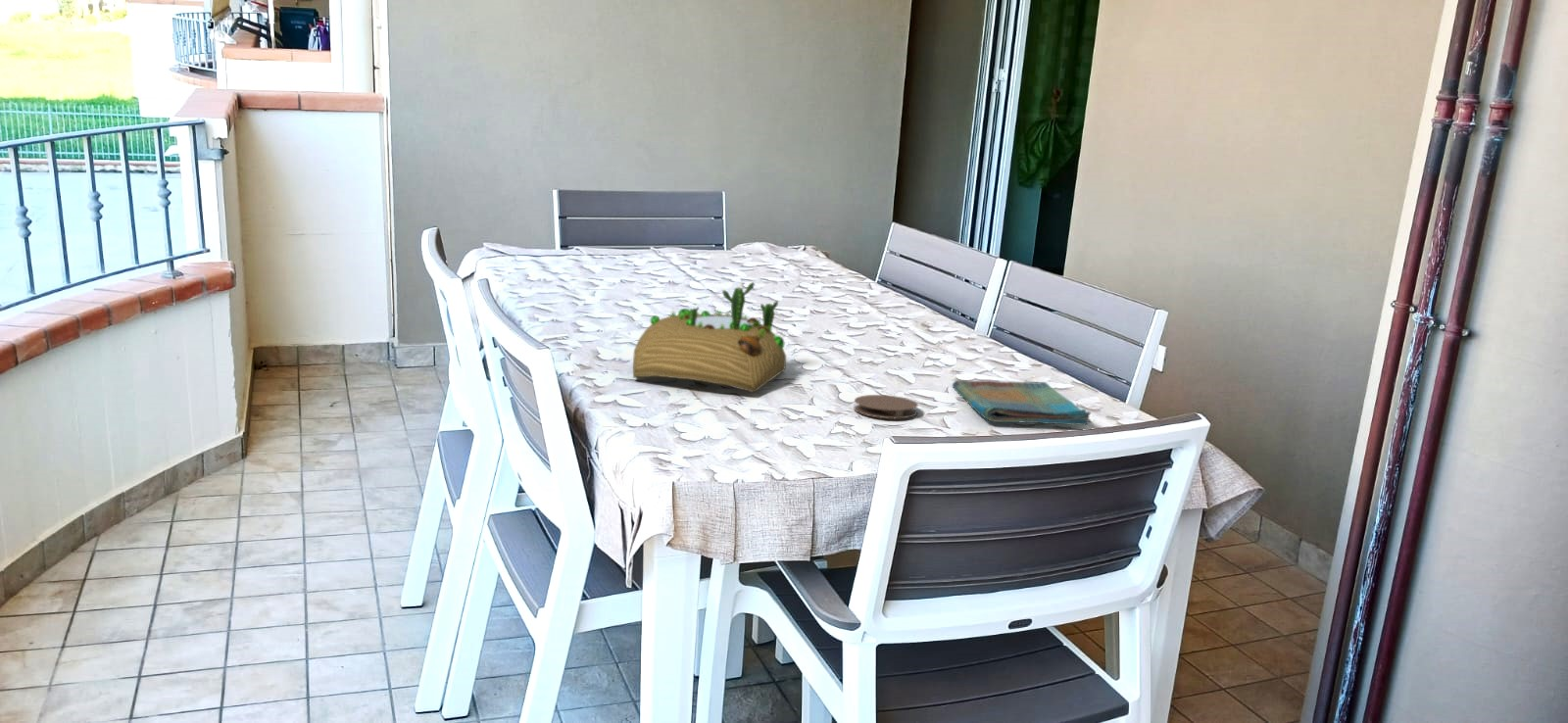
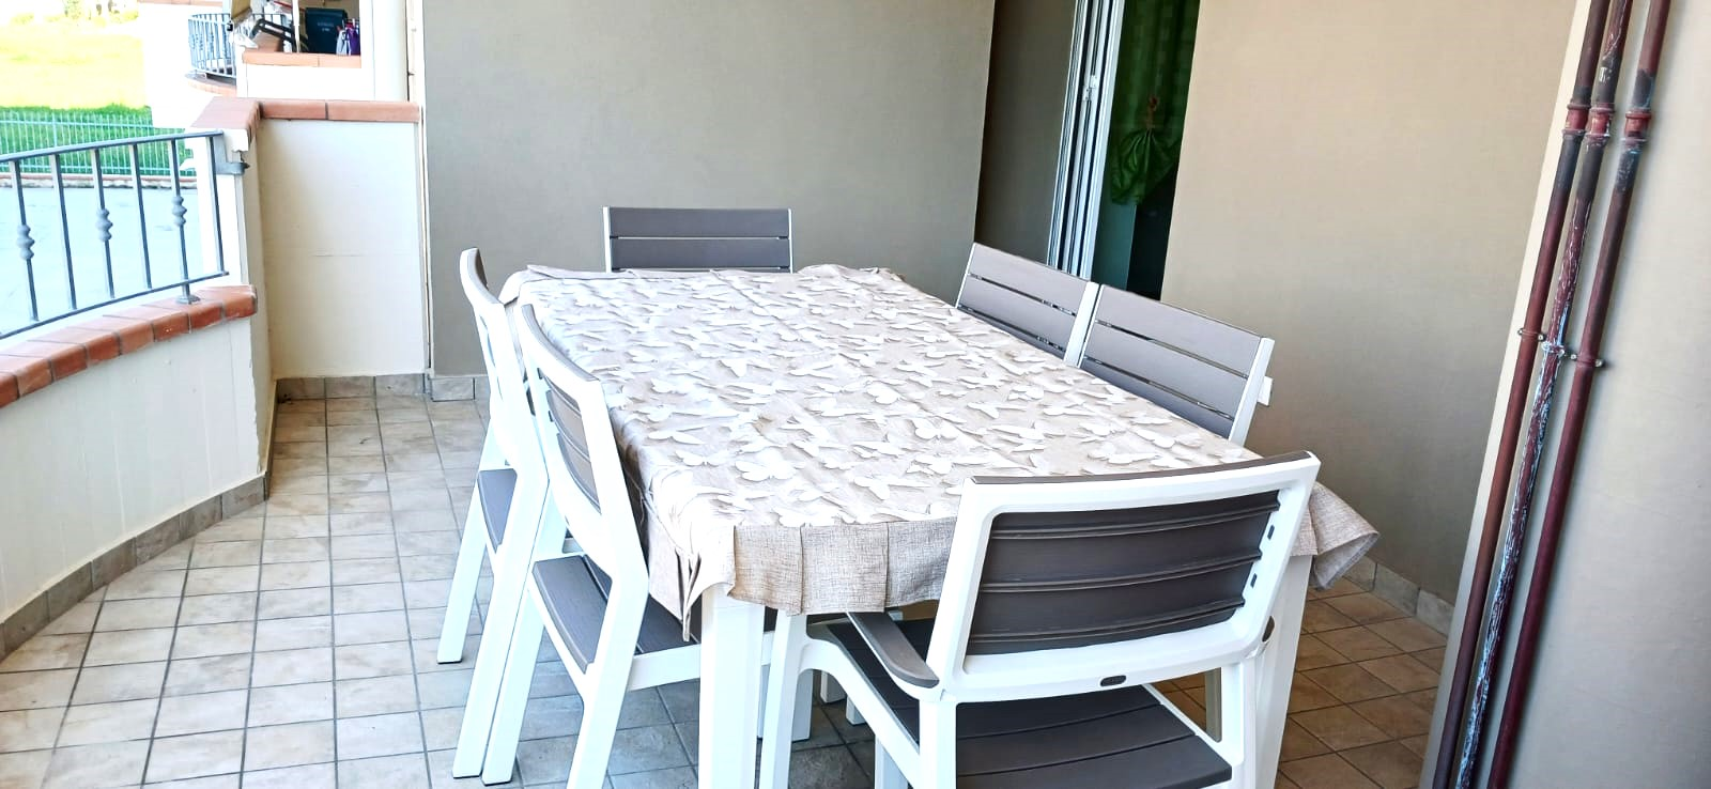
- dish towel (1017, 399)
- coaster (885, 406)
- succulent planter (710, 326)
